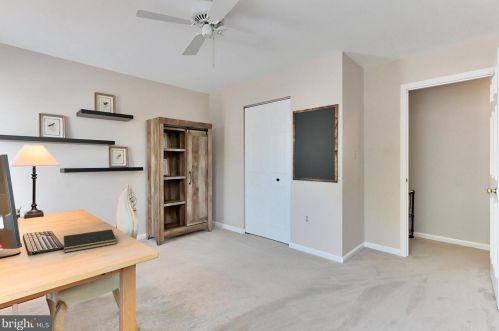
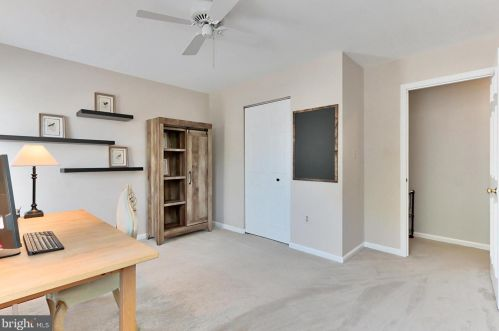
- notepad (90, 239)
